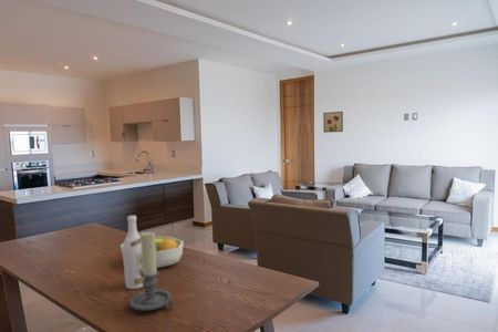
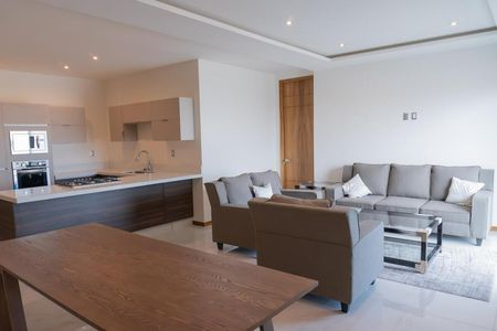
- wall art (333, 122)
- fruit bowl (155, 247)
- wine bottle (133, 250)
- candle holder (152, 269)
